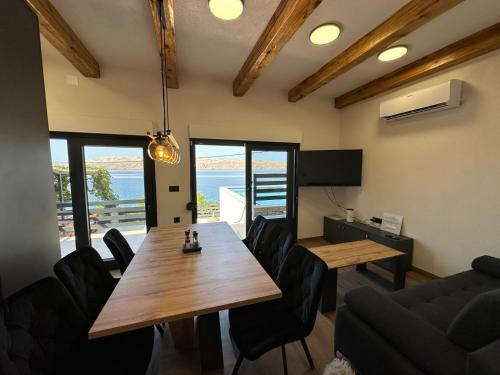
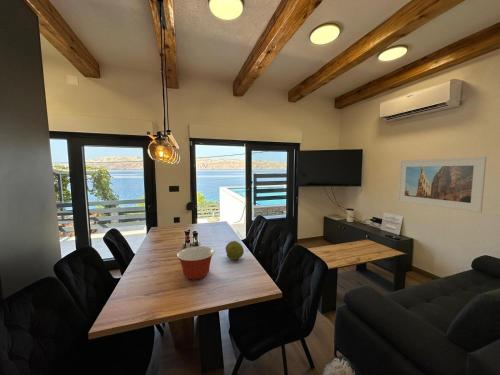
+ fruit (234, 250)
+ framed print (434, 182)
+ mixing bowl (196, 263)
